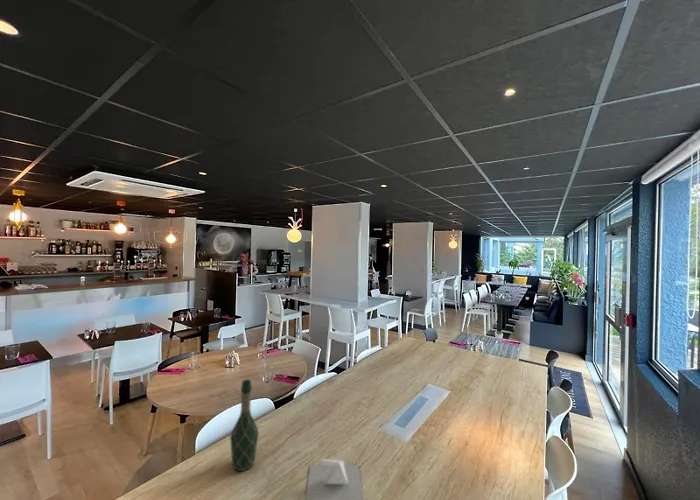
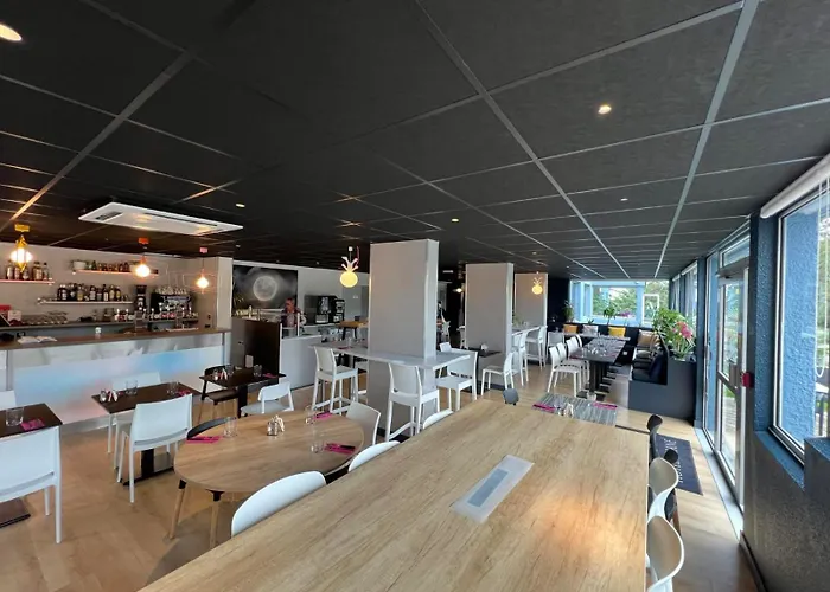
- wine bottle (245, 422)
- napkin holder (334, 466)
